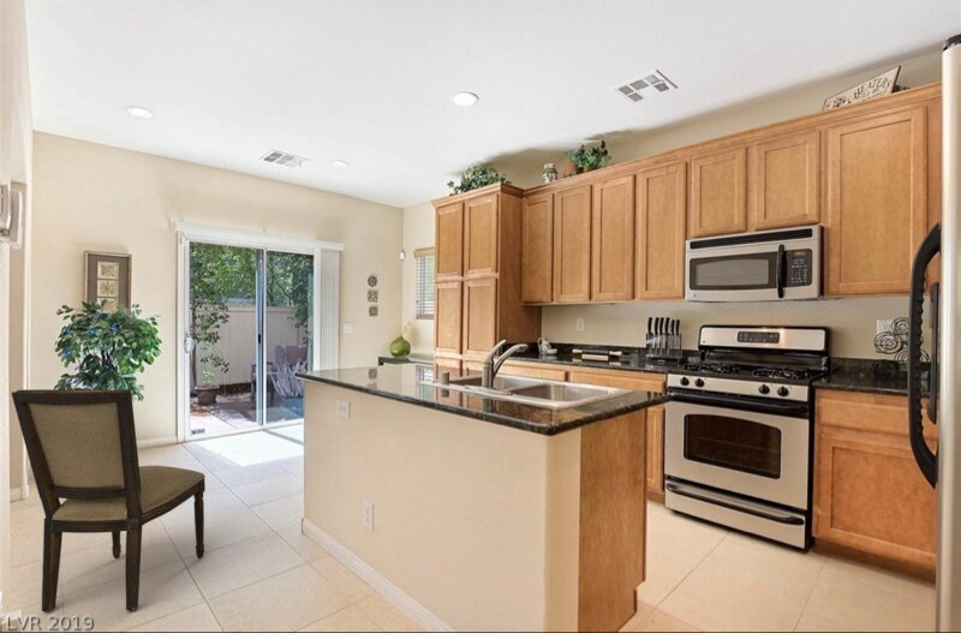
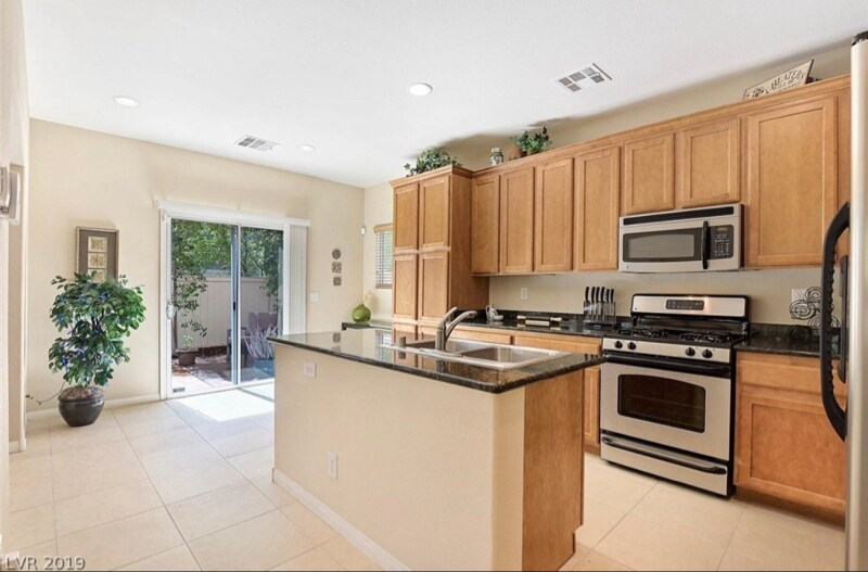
- dining chair (121, 483)
